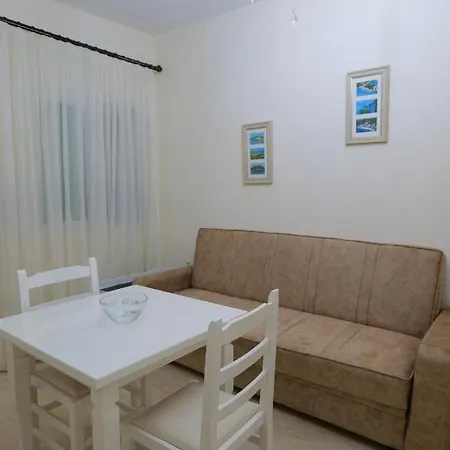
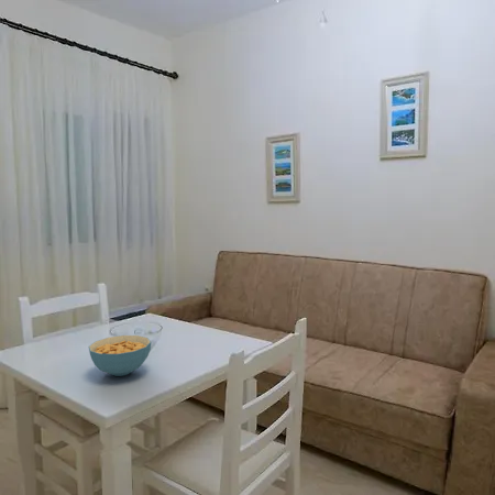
+ cereal bowl (120, 358)
